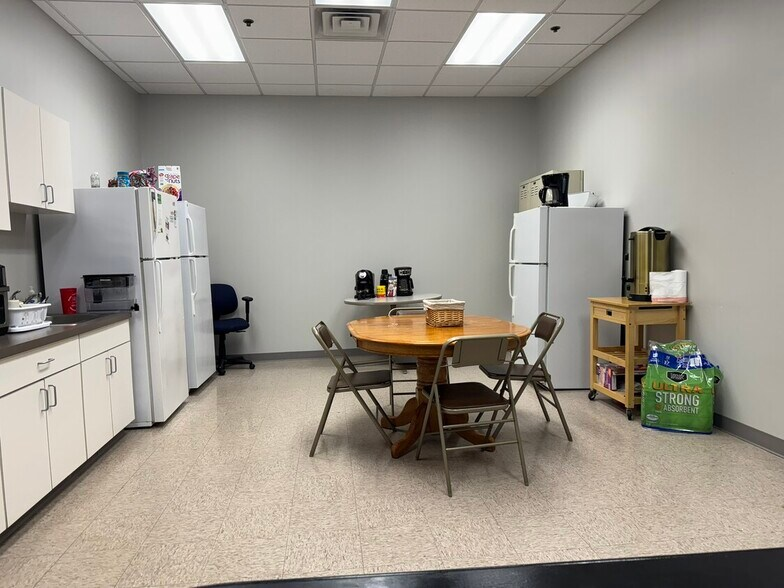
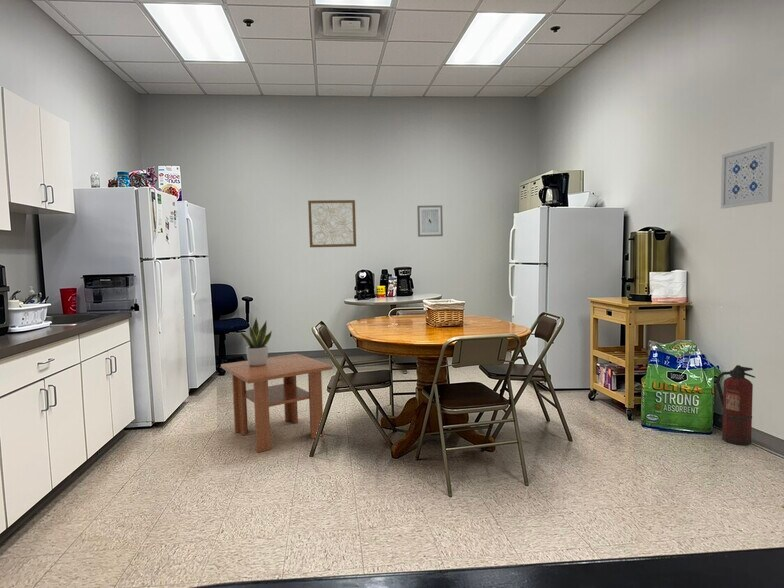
+ coffee table (277, 399)
+ wall art (430, 221)
+ wall art (745, 177)
+ fire extinguisher (734, 402)
+ wall art (332, 225)
+ potted plant (255, 340)
